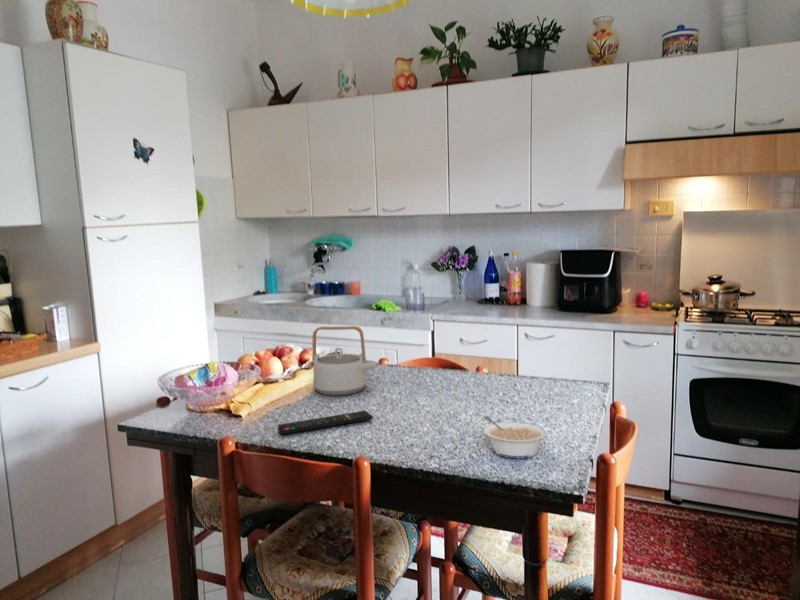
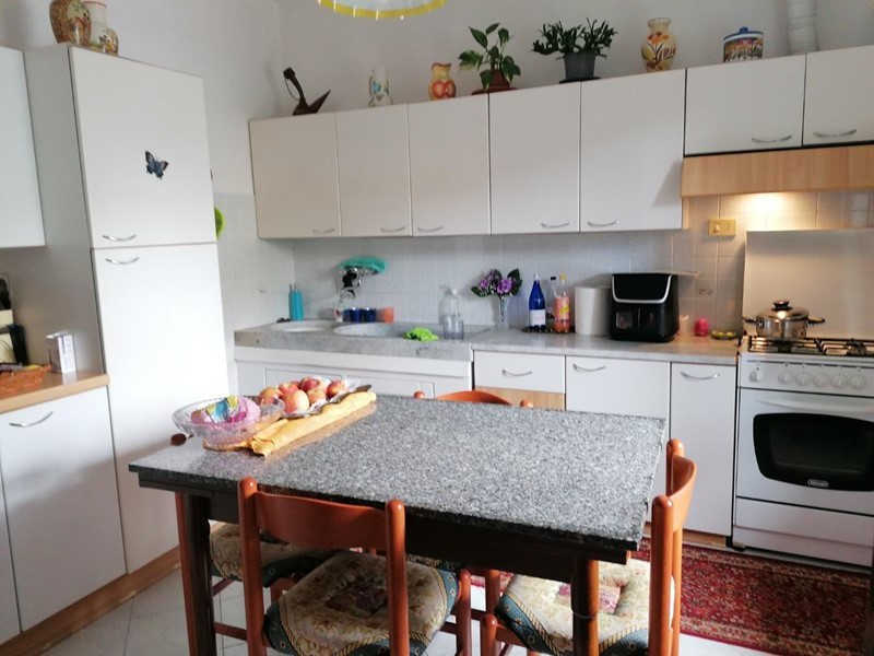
- legume (512, 438)
- teapot (344, 358)
- remote control (325, 422)
